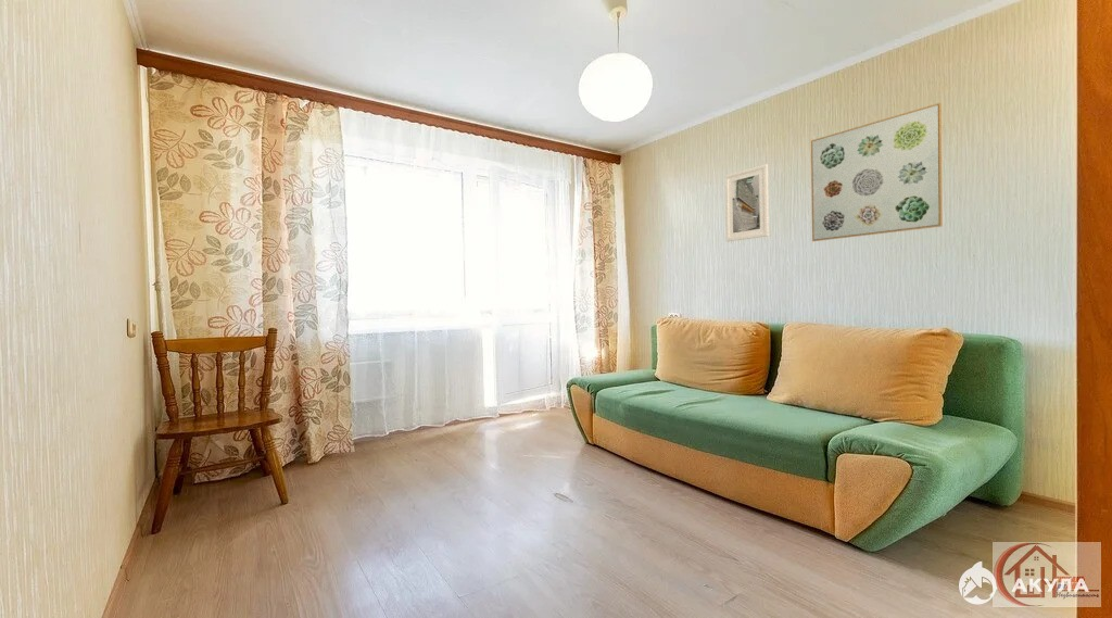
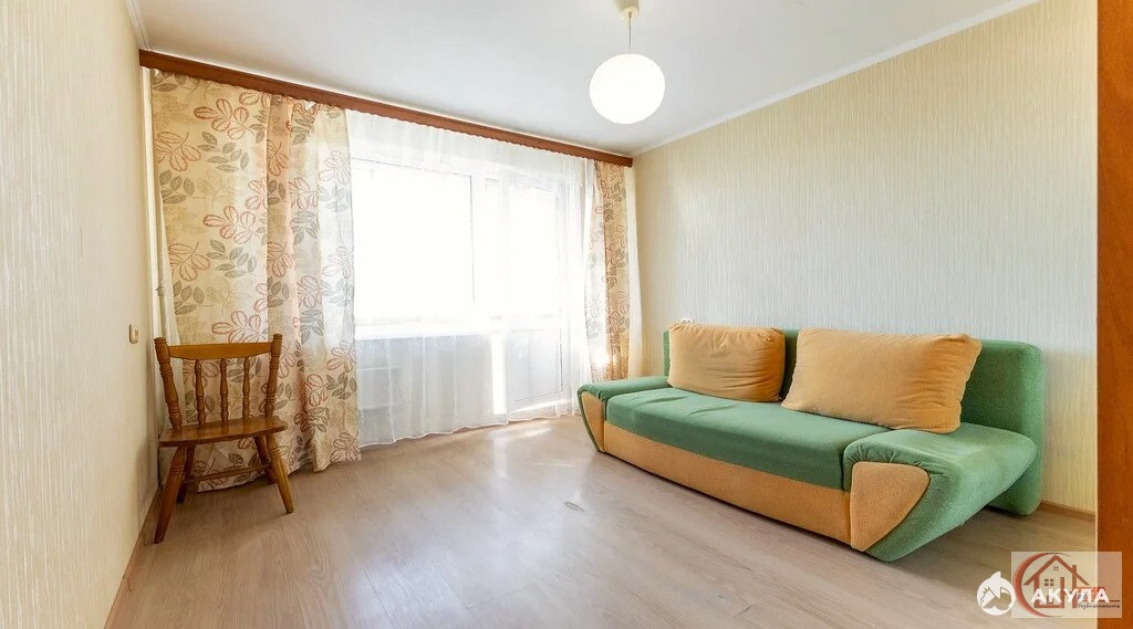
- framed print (746, 204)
- wall art (870, 179)
